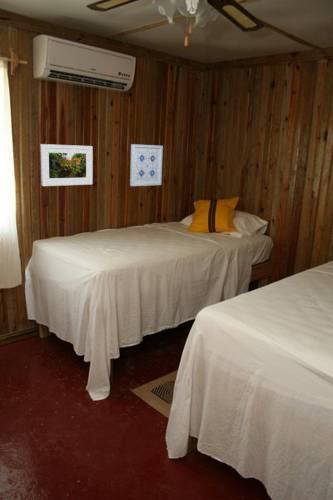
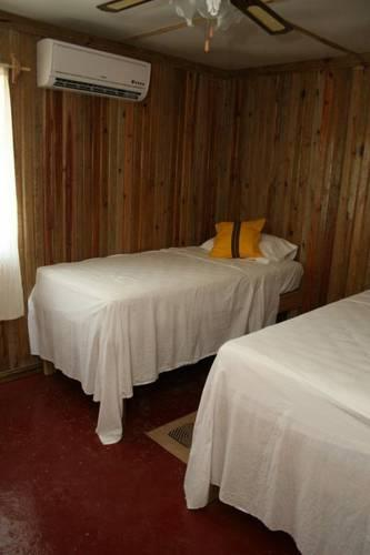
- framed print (67, 165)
- wall art (146, 165)
